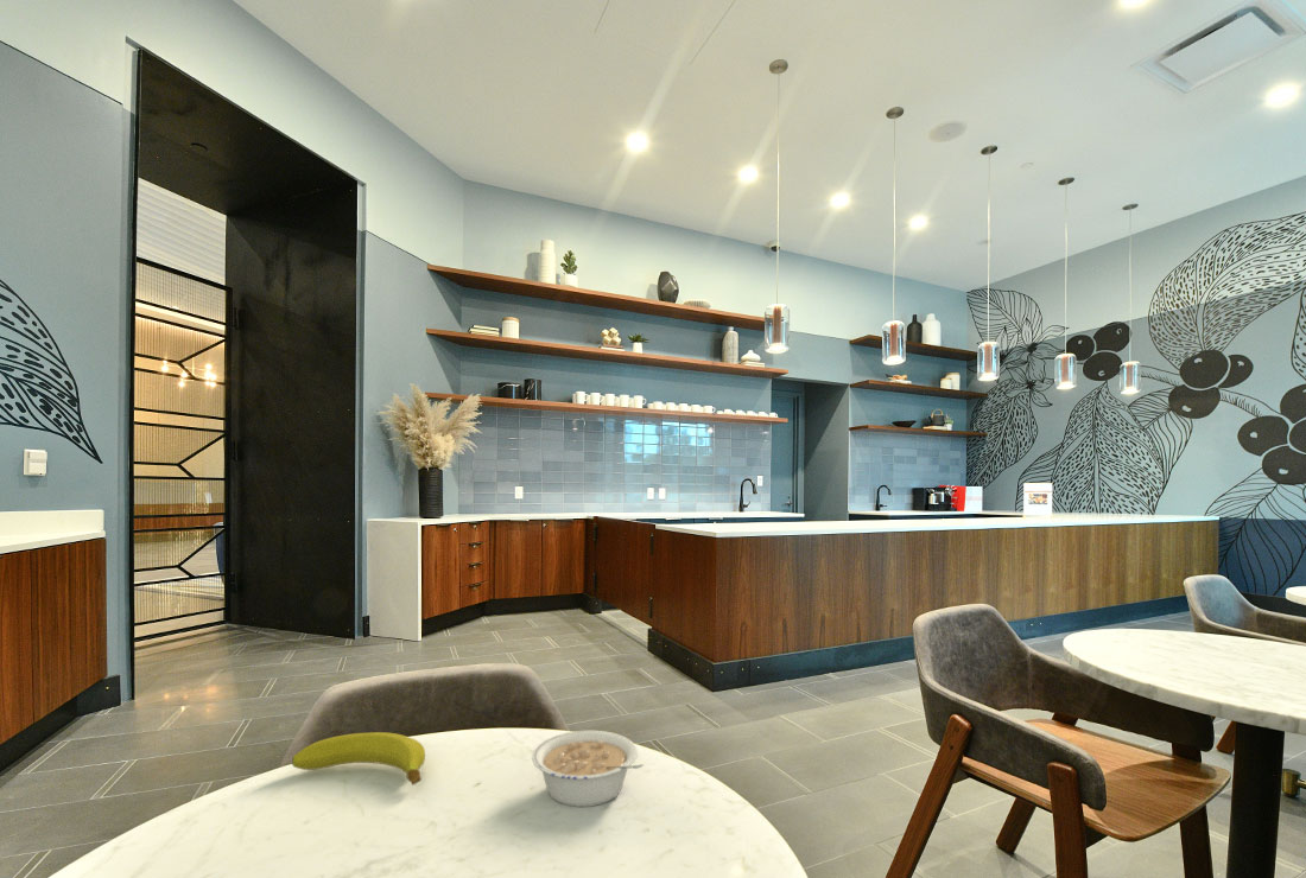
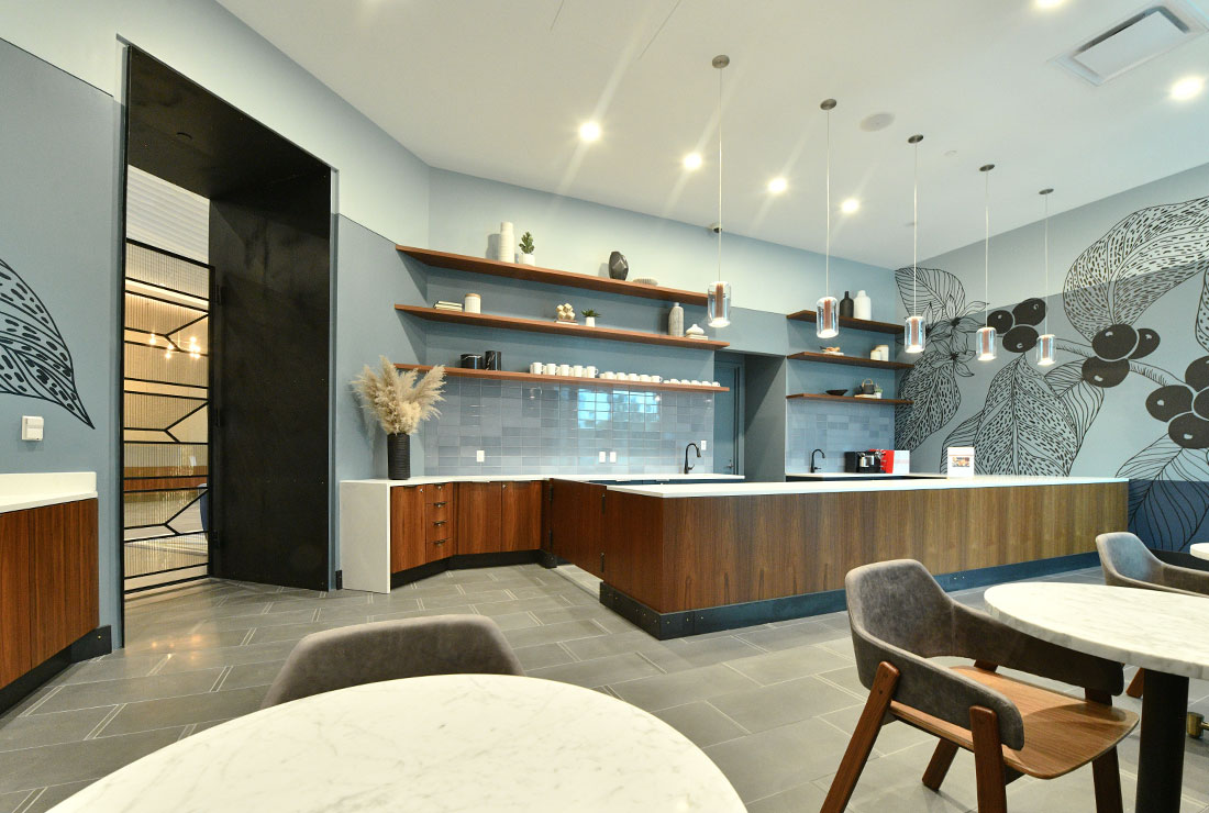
- fruit (361, 761)
- legume (589, 766)
